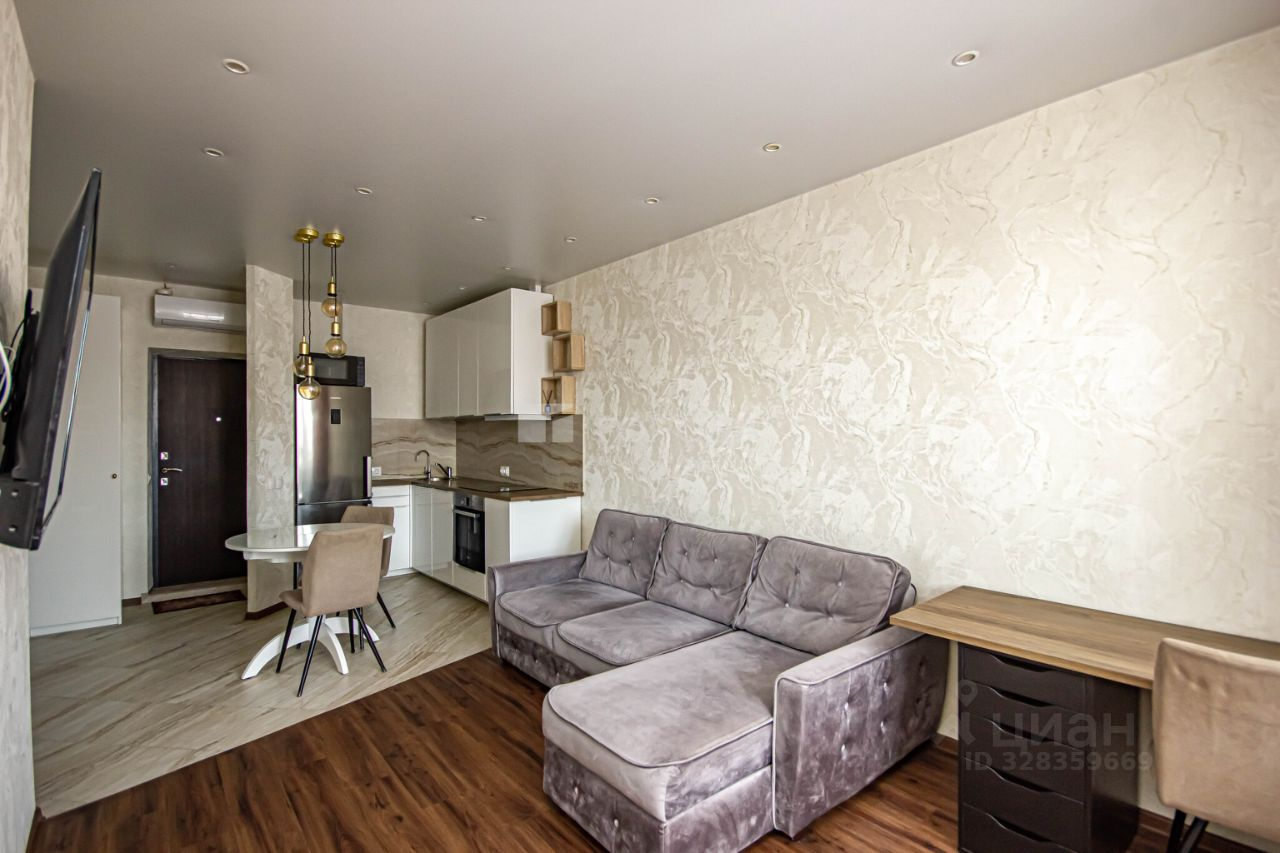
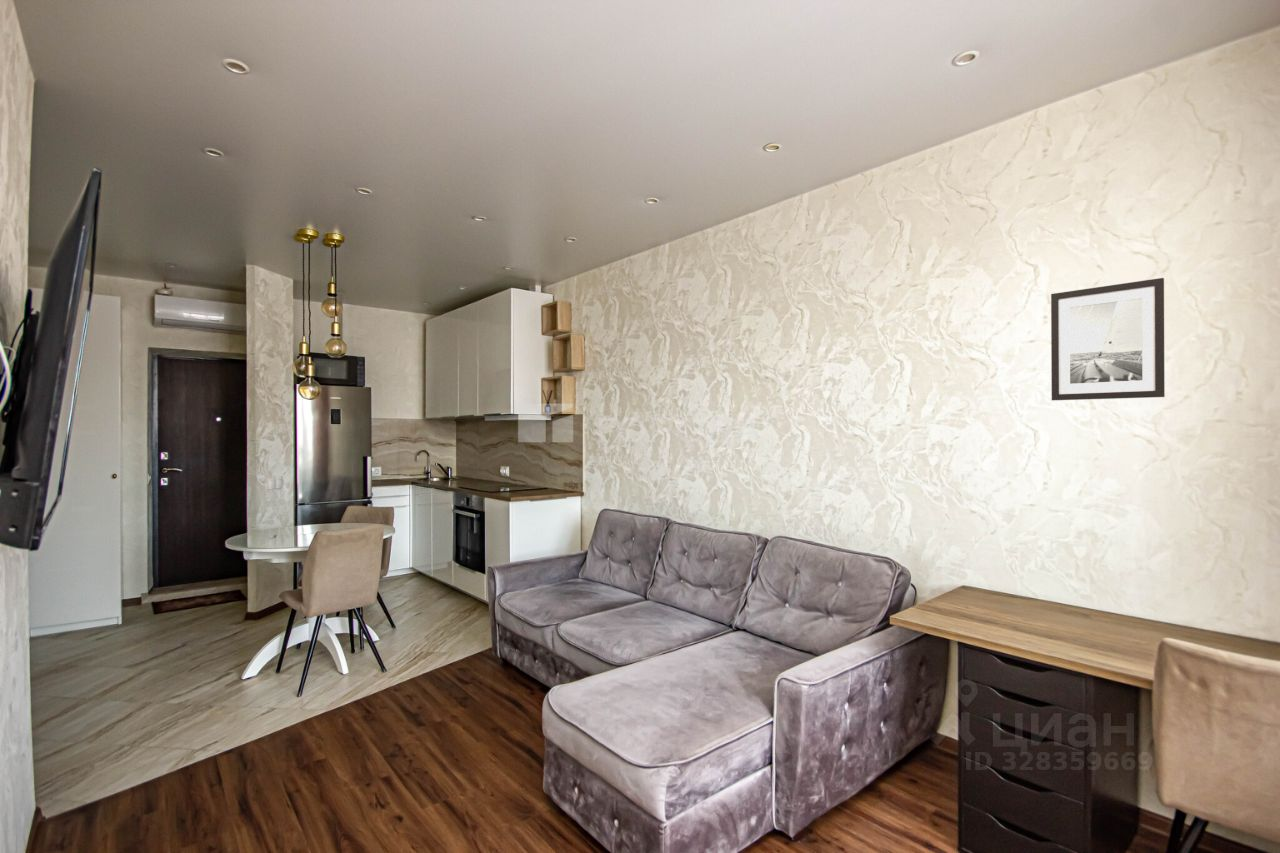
+ wall art (1104, 342)
